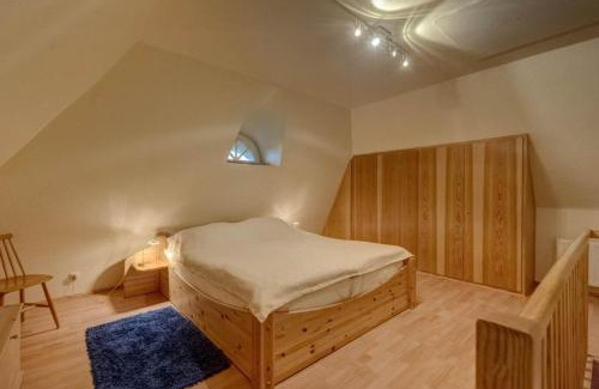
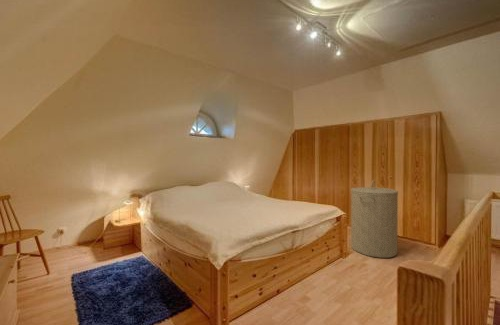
+ laundry hamper (373, 214)
